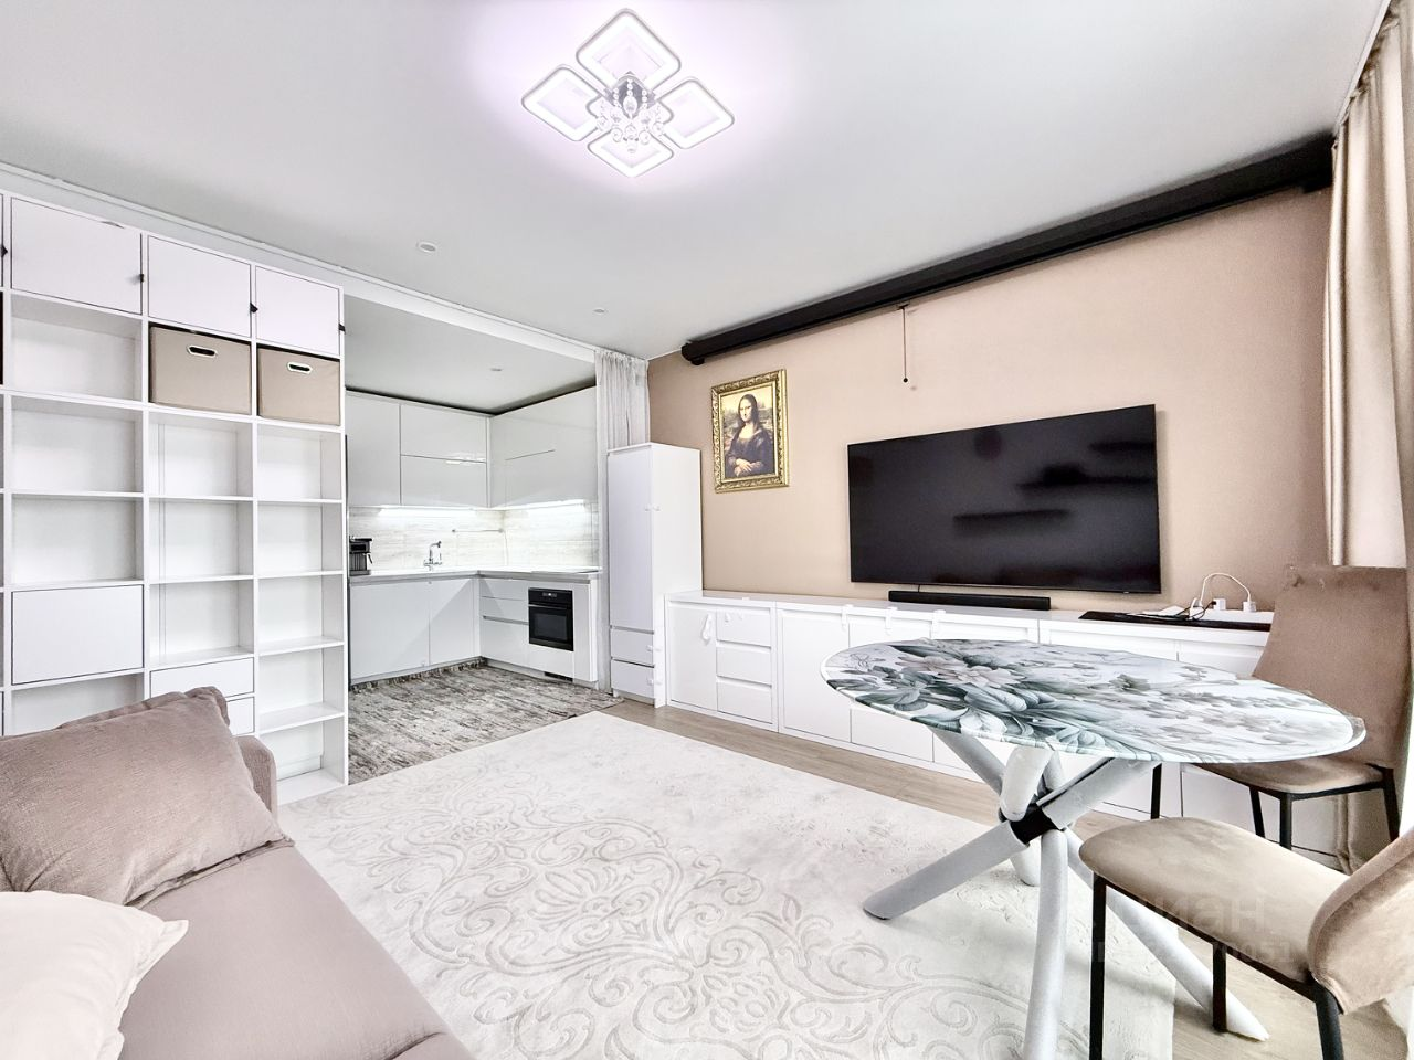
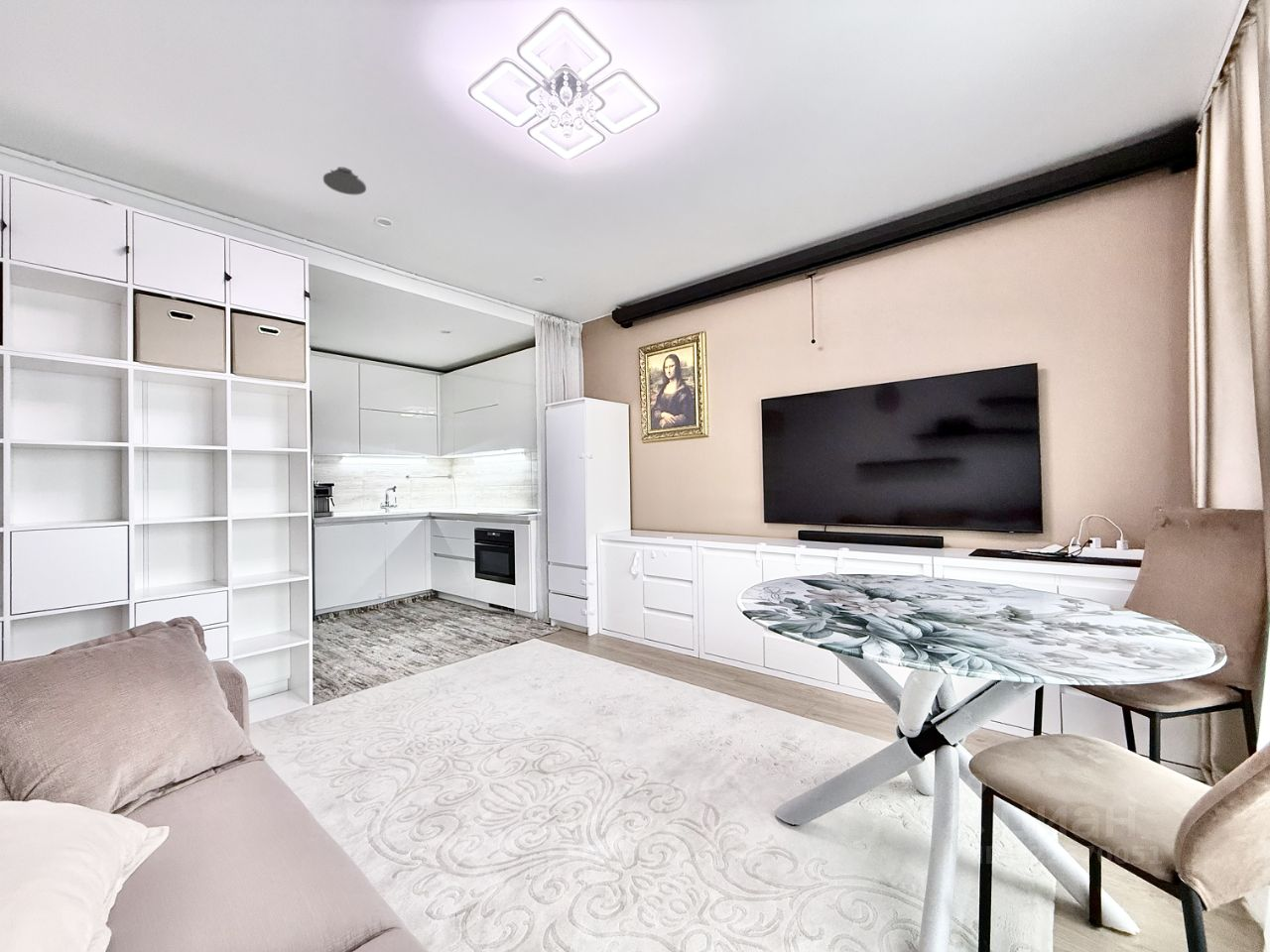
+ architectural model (344, 176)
